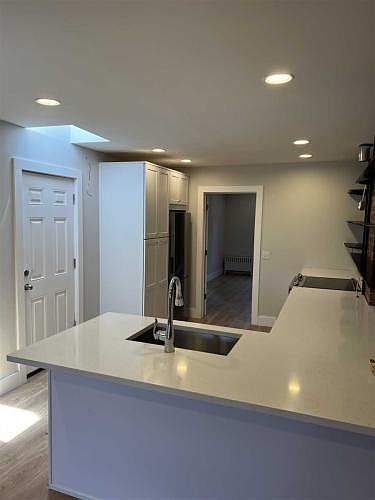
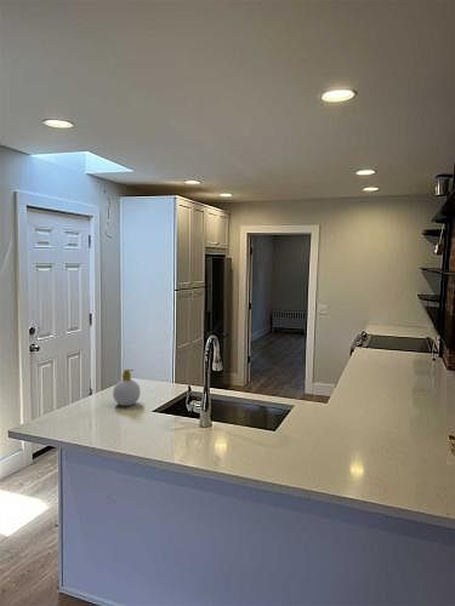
+ soap bottle (126, 387)
